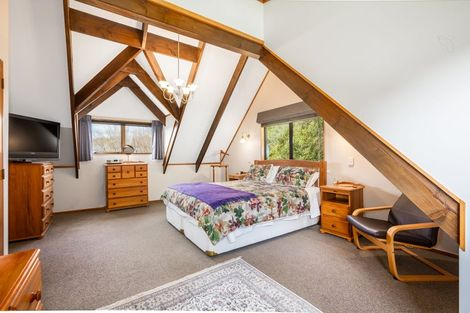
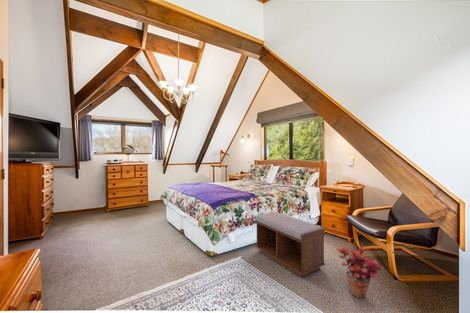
+ bench (286, 239)
+ potted plant (360, 273)
